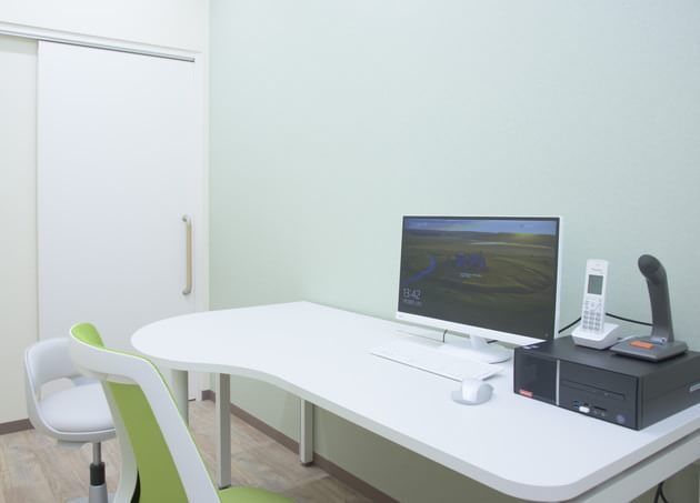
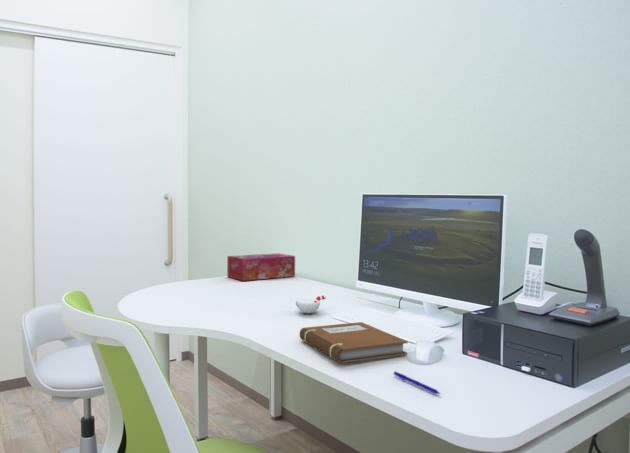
+ cup (310, 304)
+ tissue box (261, 266)
+ notebook (349, 340)
+ pen (416, 382)
